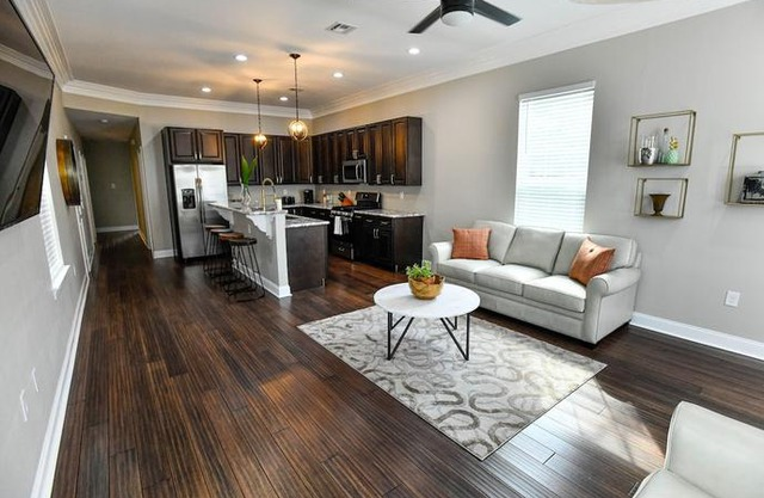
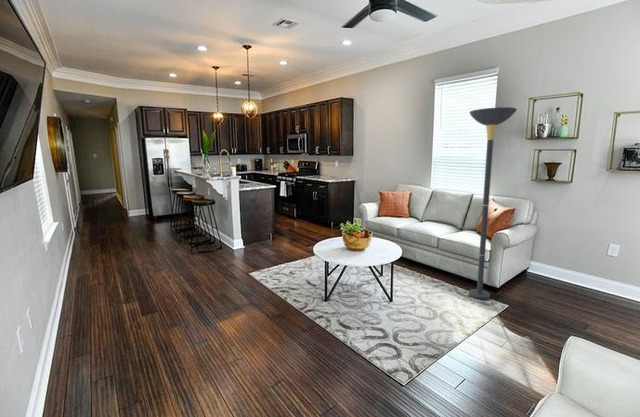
+ floor lamp (485, 207)
